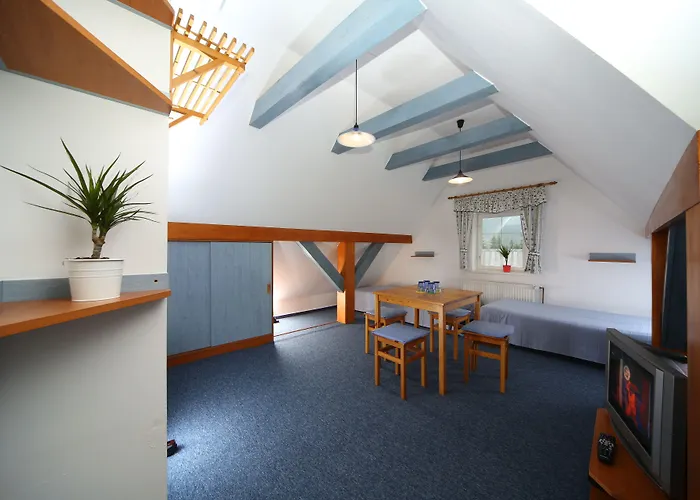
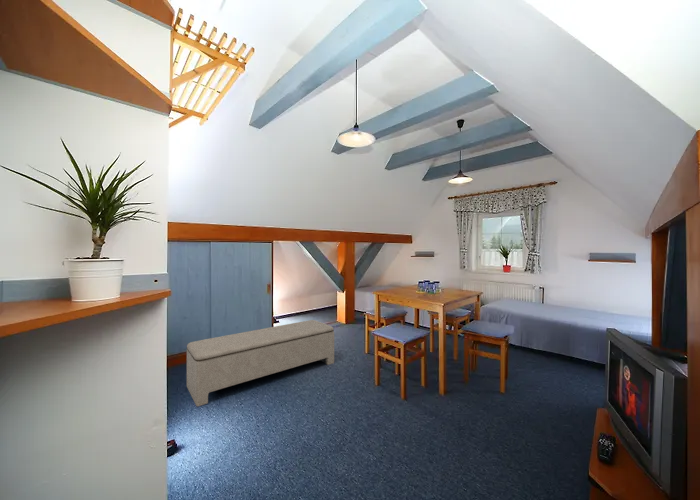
+ bench (267, 353)
